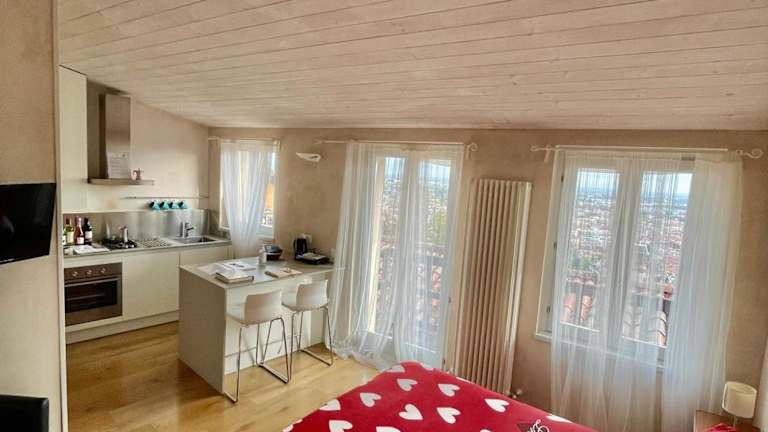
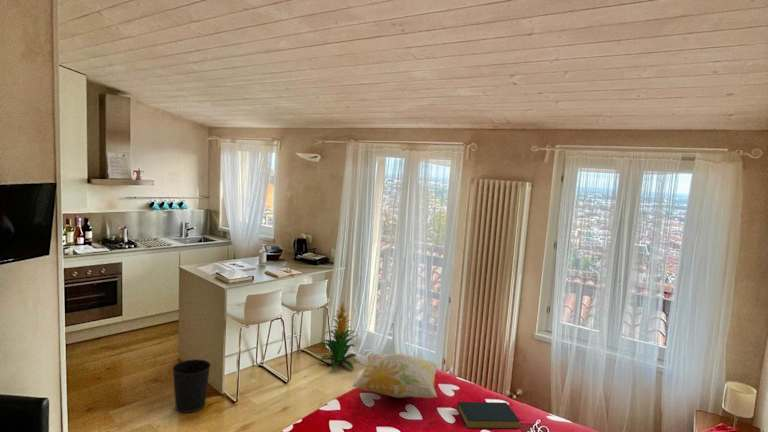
+ indoor plant (341, 331)
+ wastebasket (191, 386)
+ decorative pillow (398, 374)
+ hardback book (487, 414)
